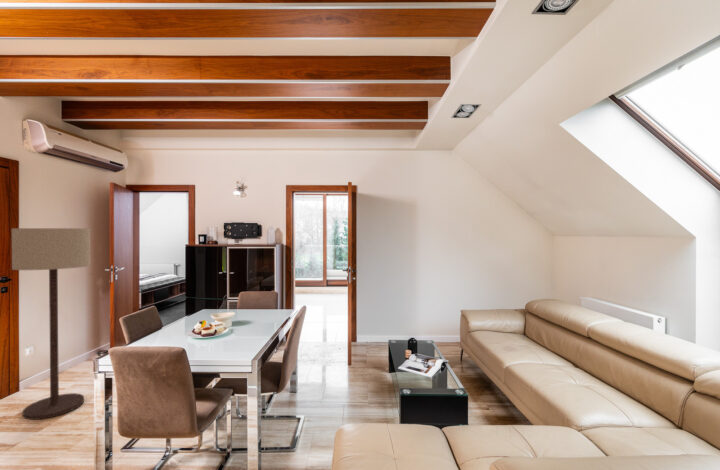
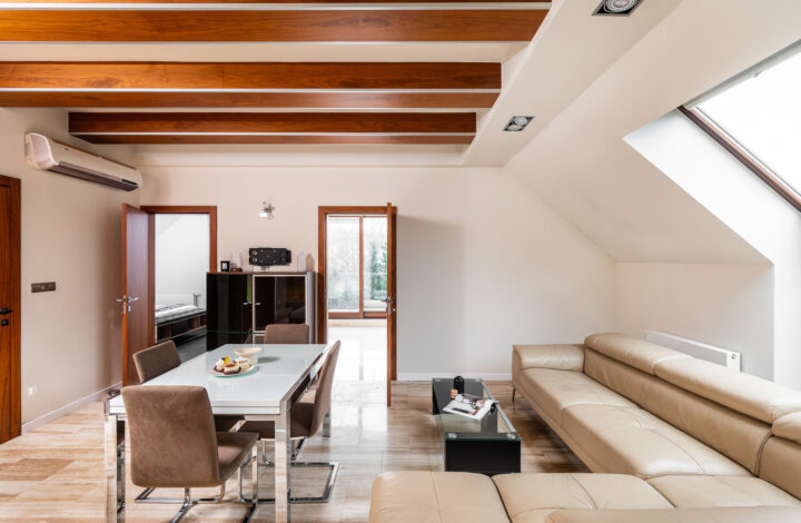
- floor lamp (53, 318)
